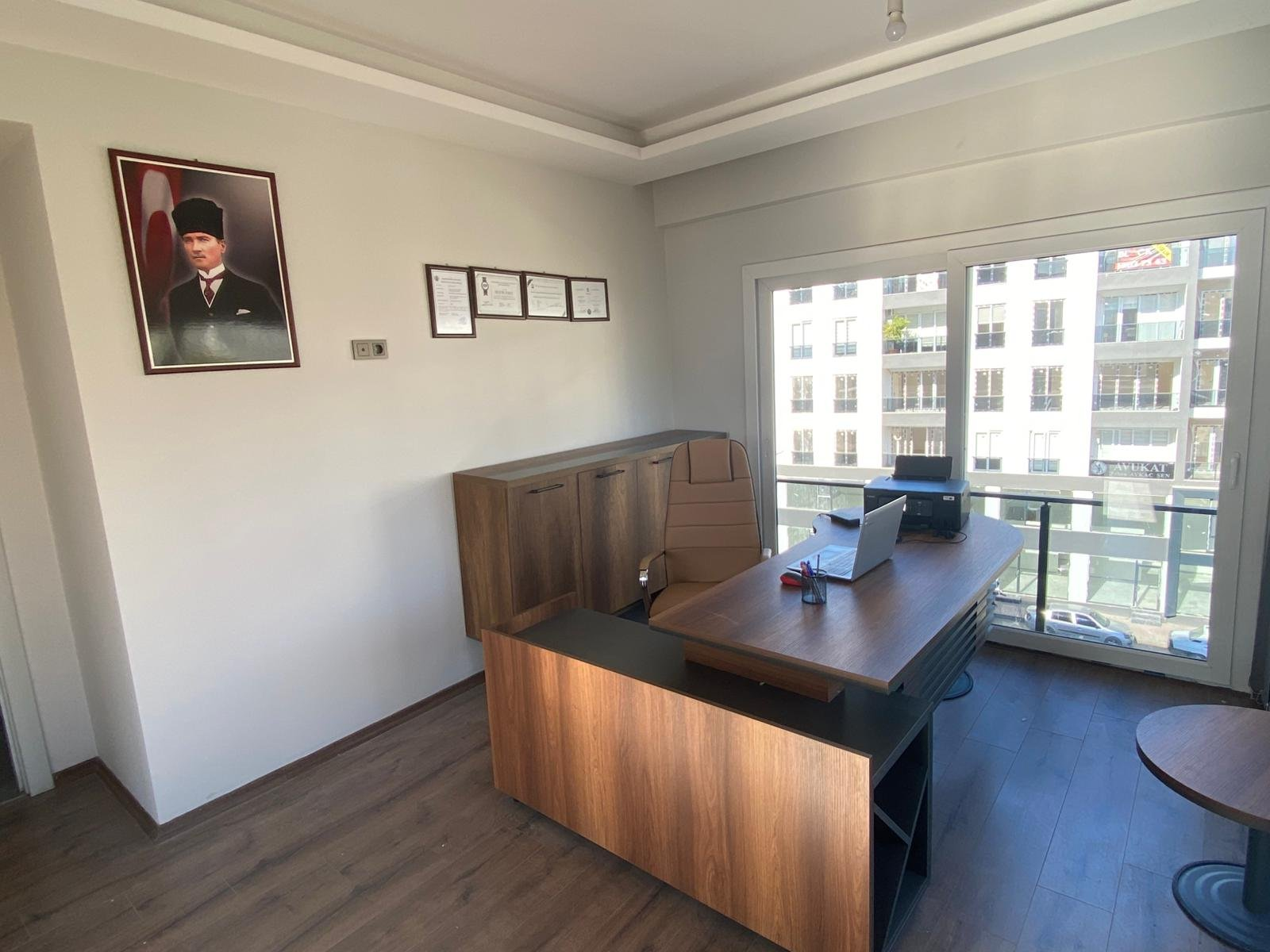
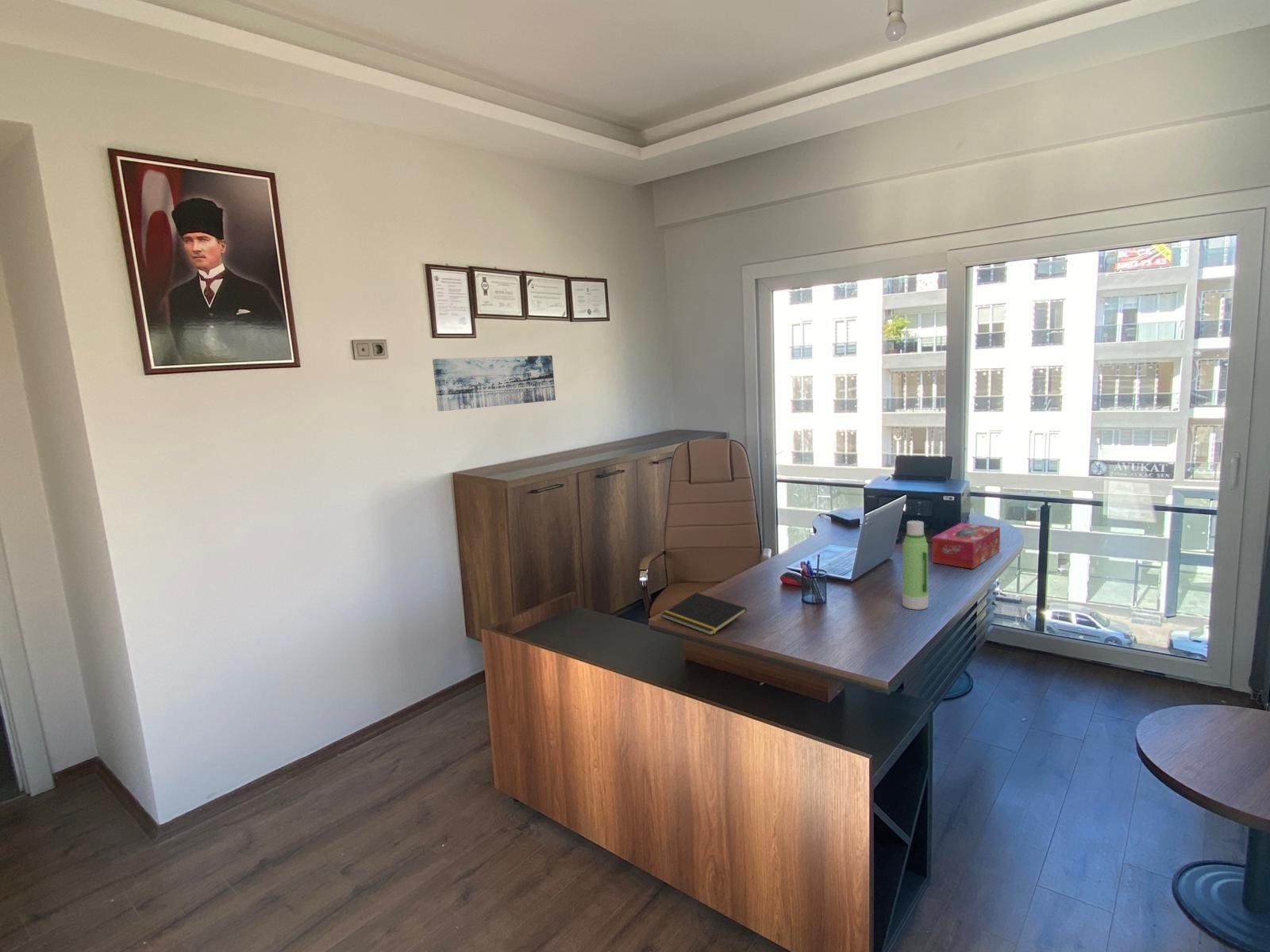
+ tissue box (966, 544)
+ wall art (498, 381)
+ water bottle (915, 564)
+ notepad (703, 612)
